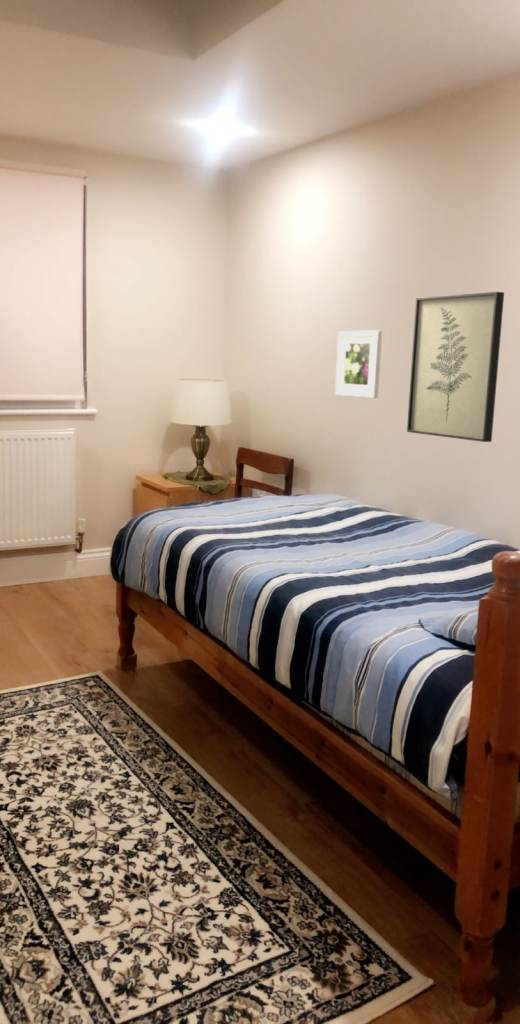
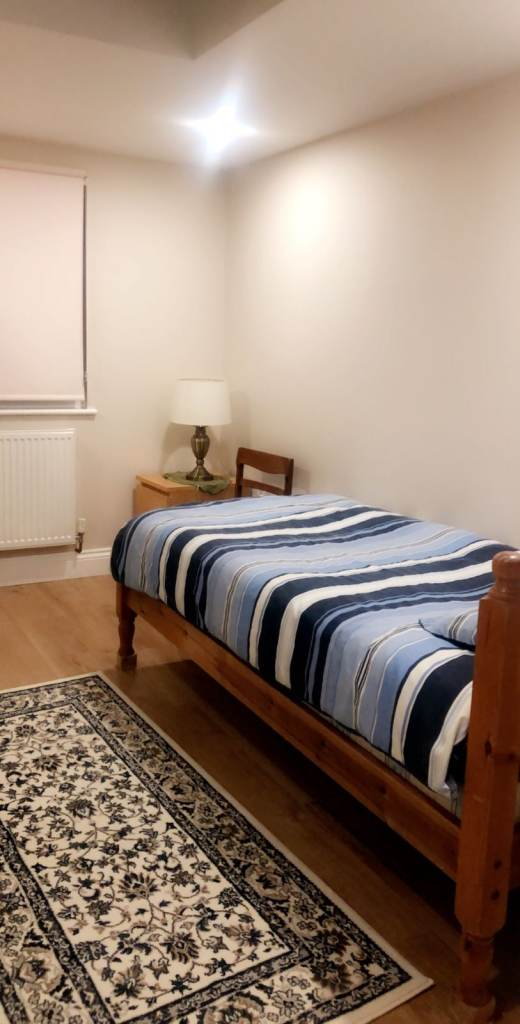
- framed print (357, 363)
- wall art (452, 367)
